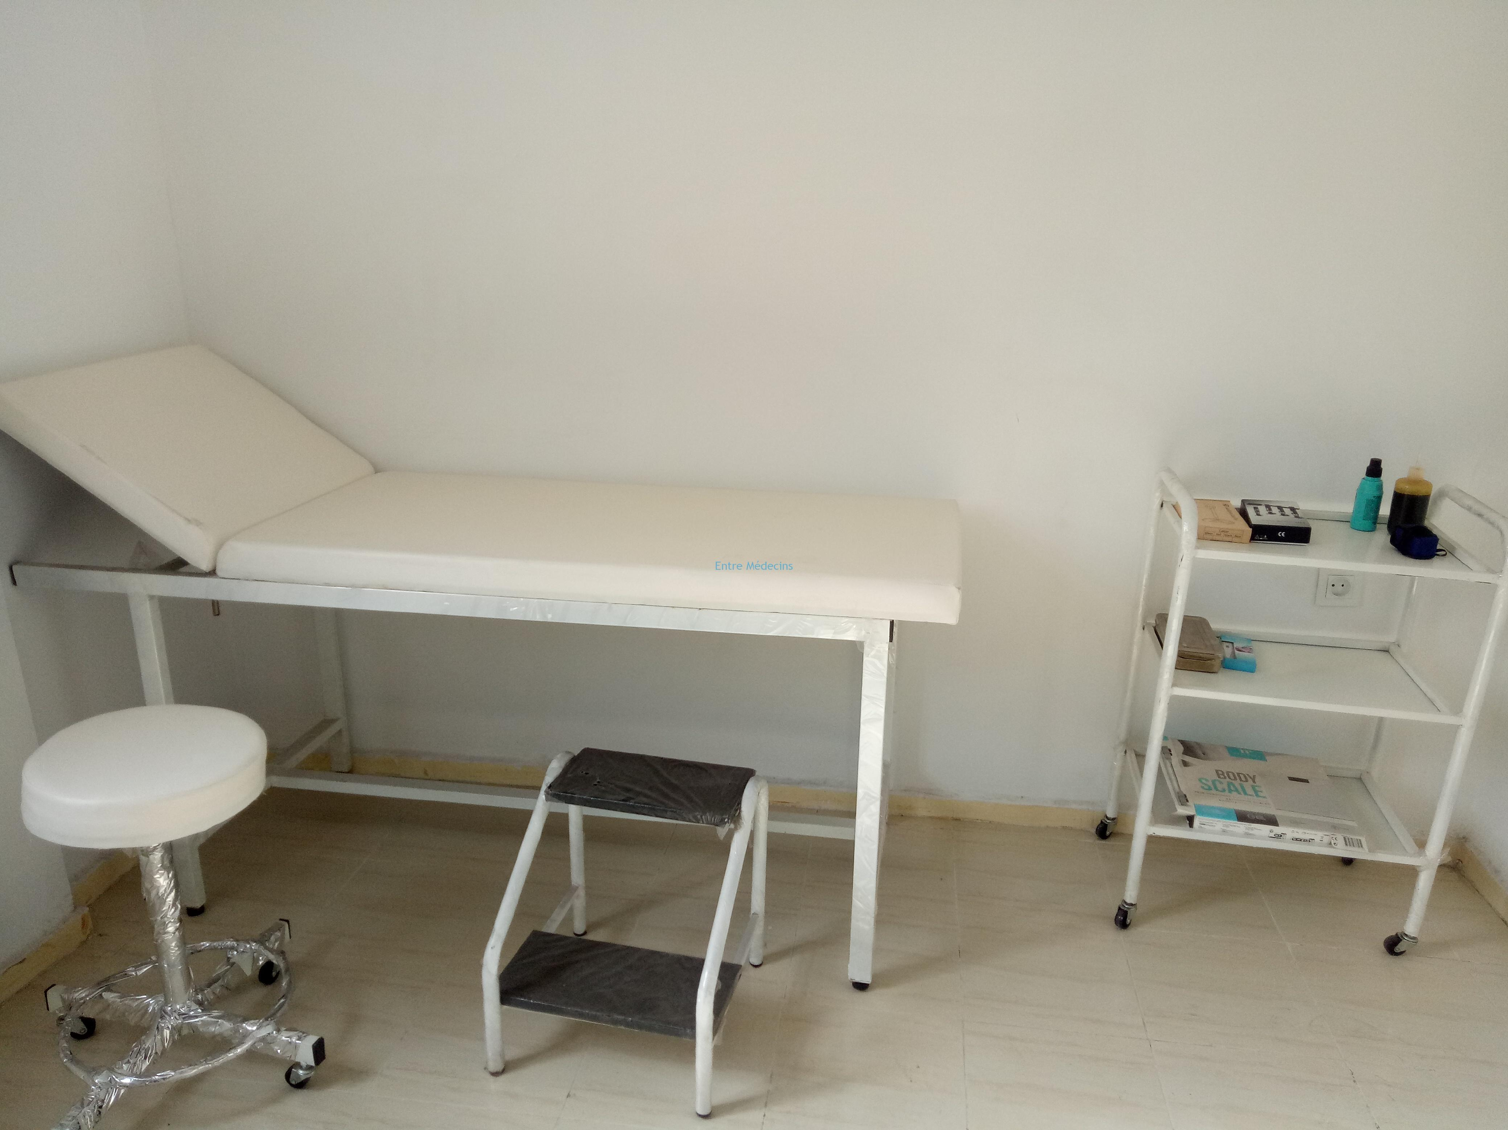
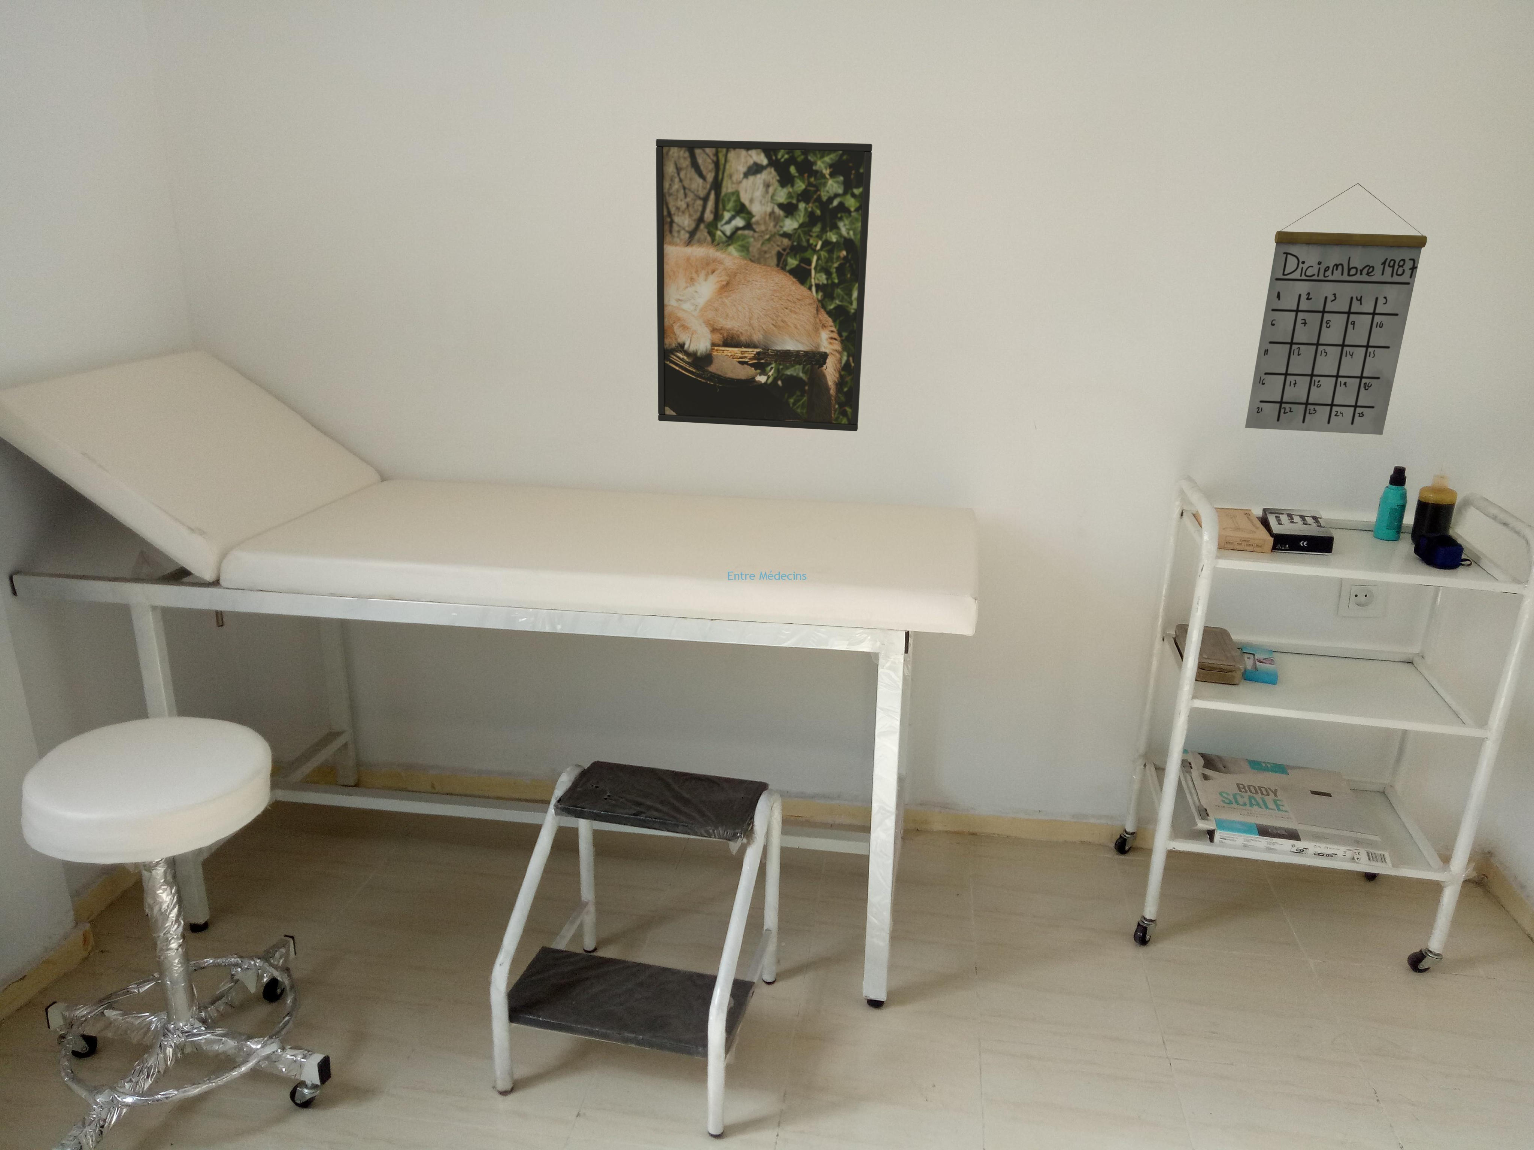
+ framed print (760, 289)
+ calendar (1336, 312)
